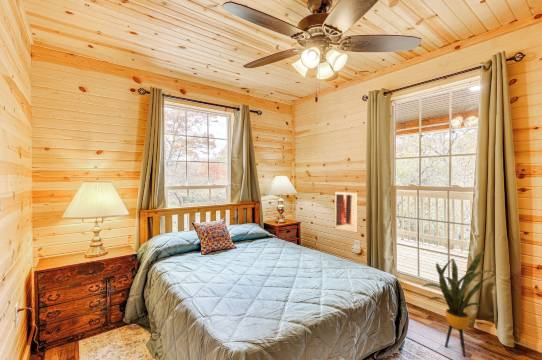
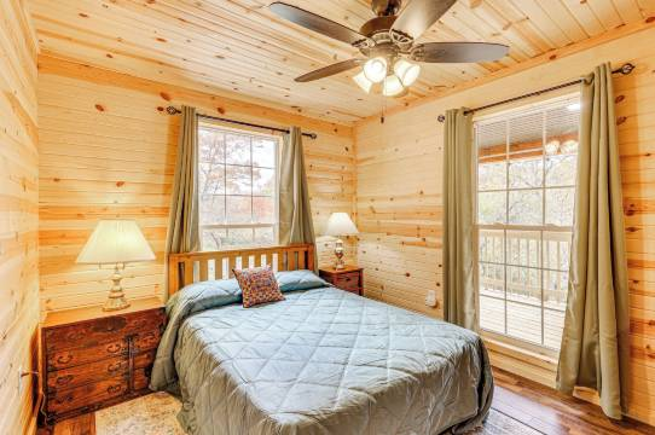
- wall art (345, 211)
- house plant (464, 303)
